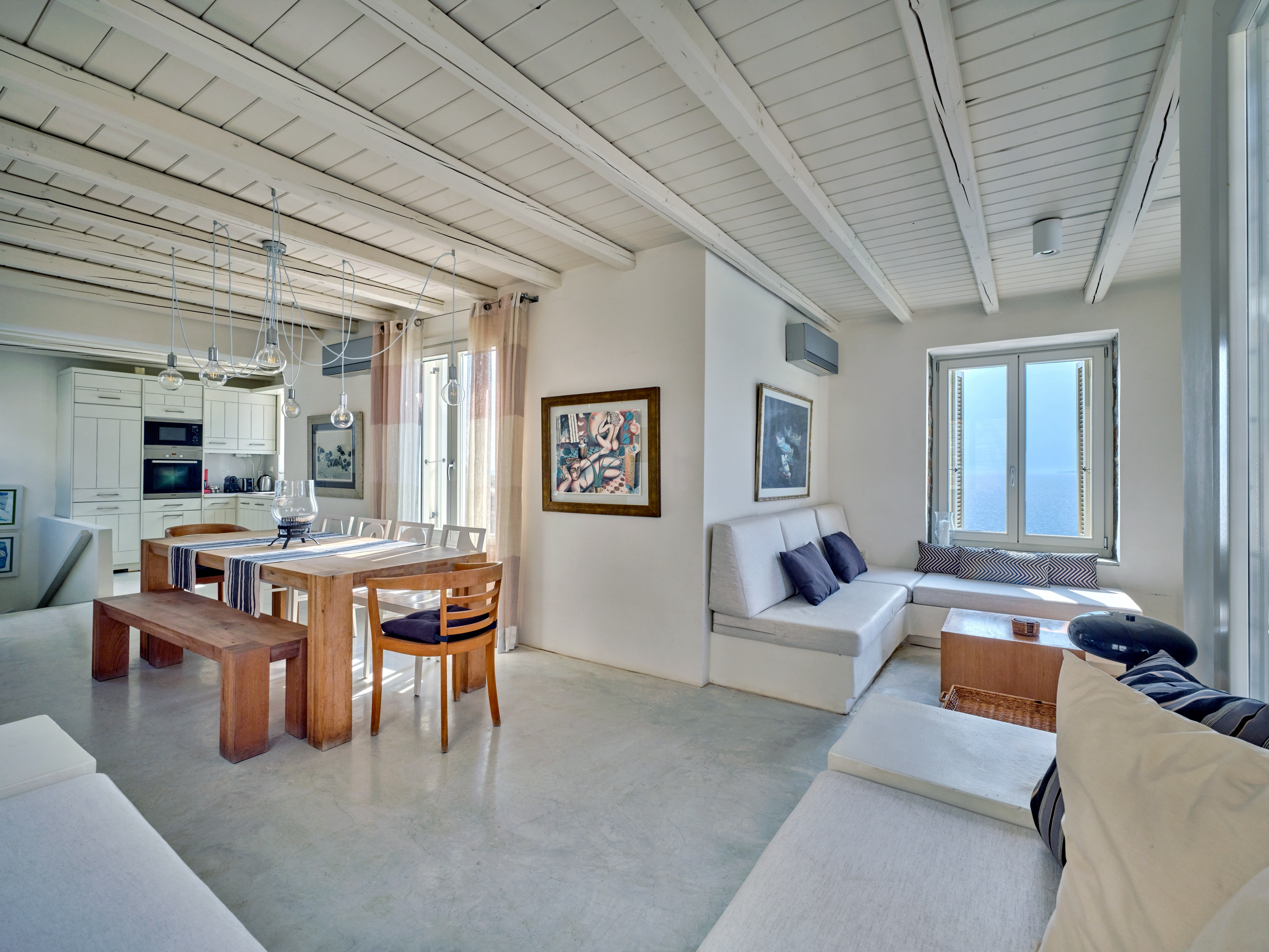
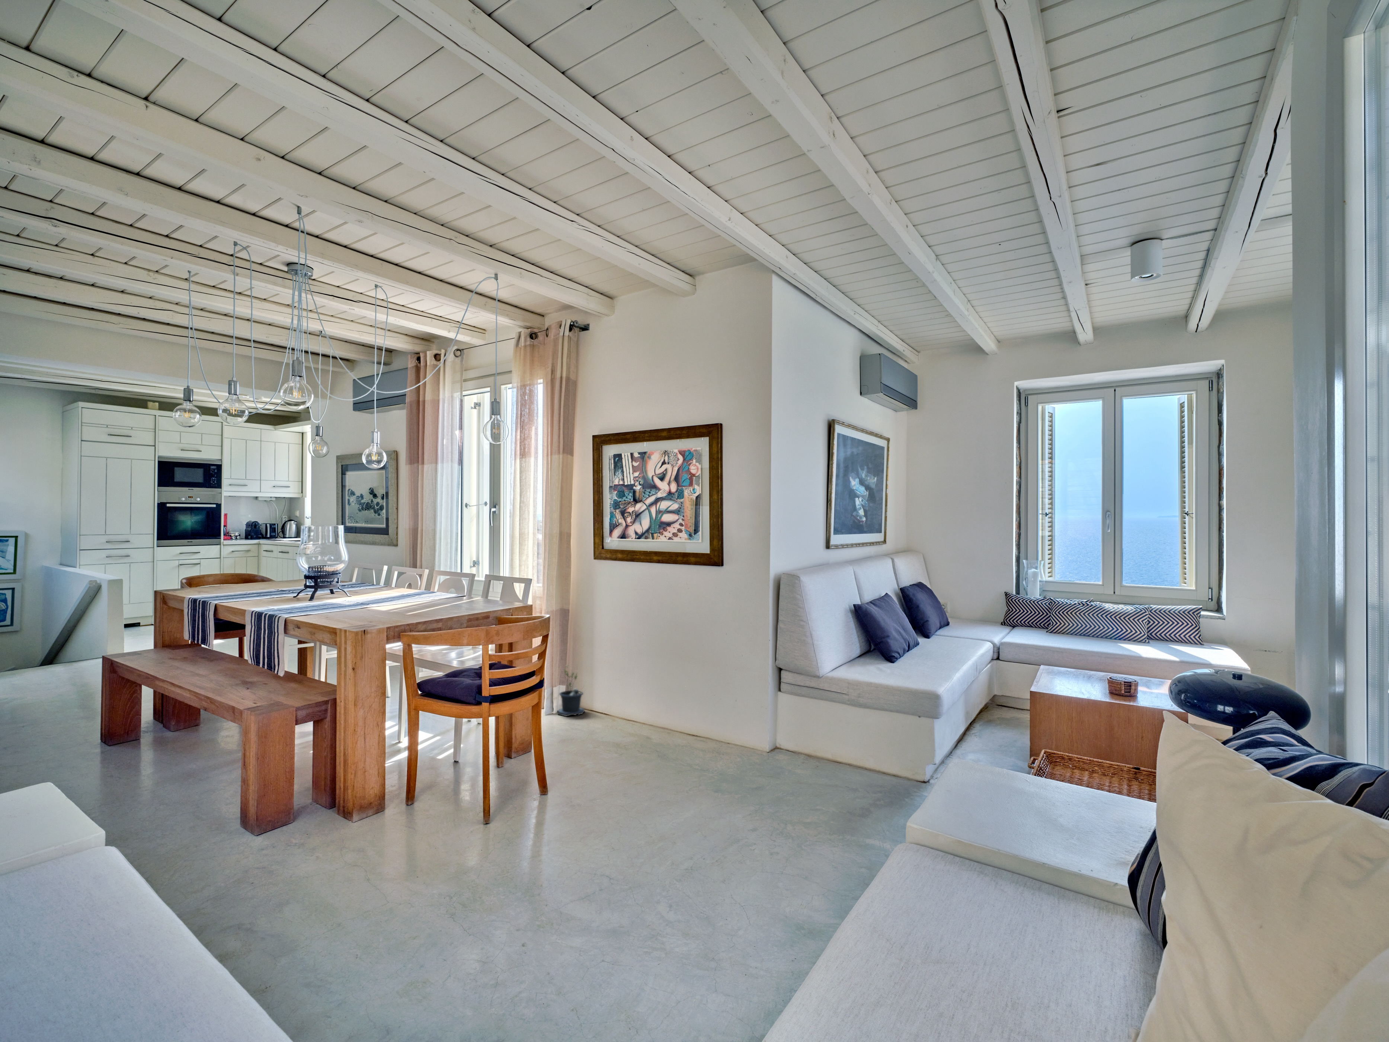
+ potted plant (571, 688)
